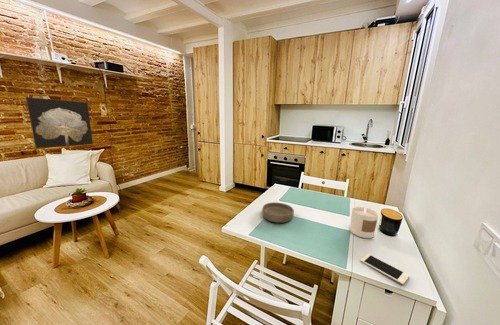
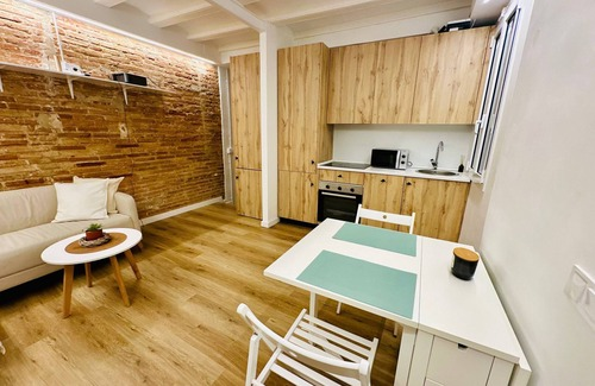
- cell phone (383, 267)
- candle (363, 219)
- bowl (277, 212)
- wall art (63, 123)
